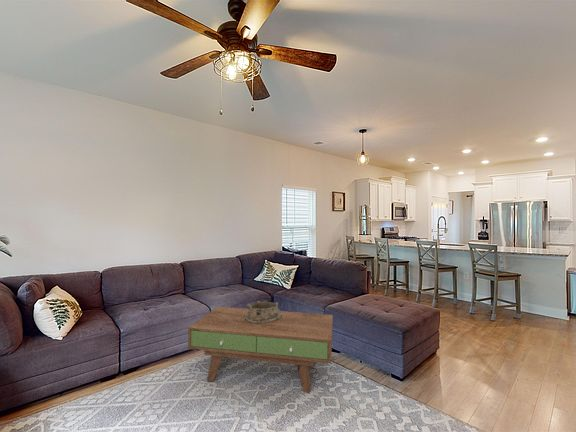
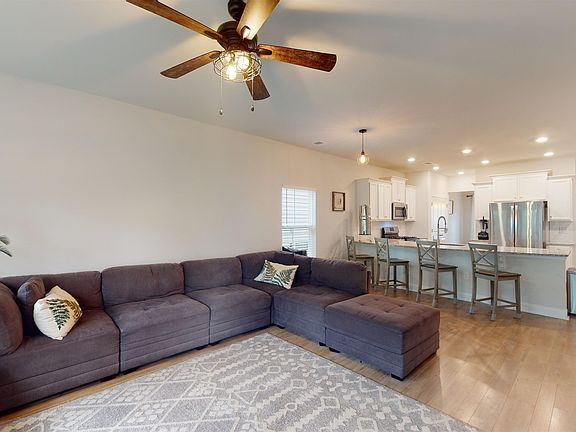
- coffee table (264, 346)
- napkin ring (263, 310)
